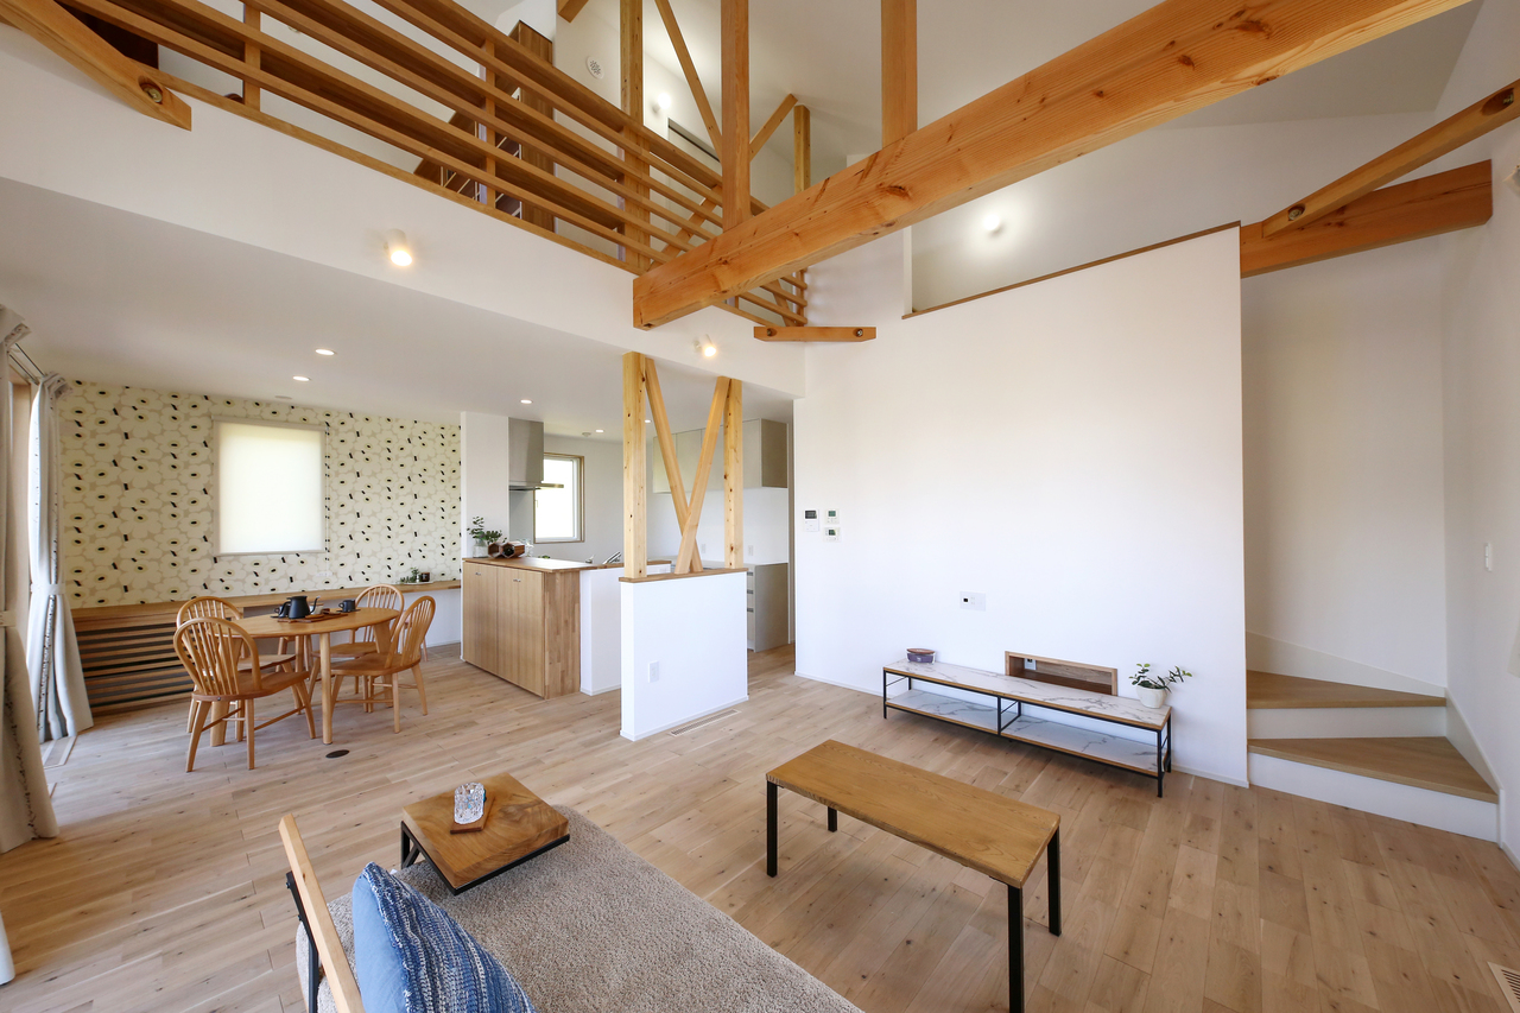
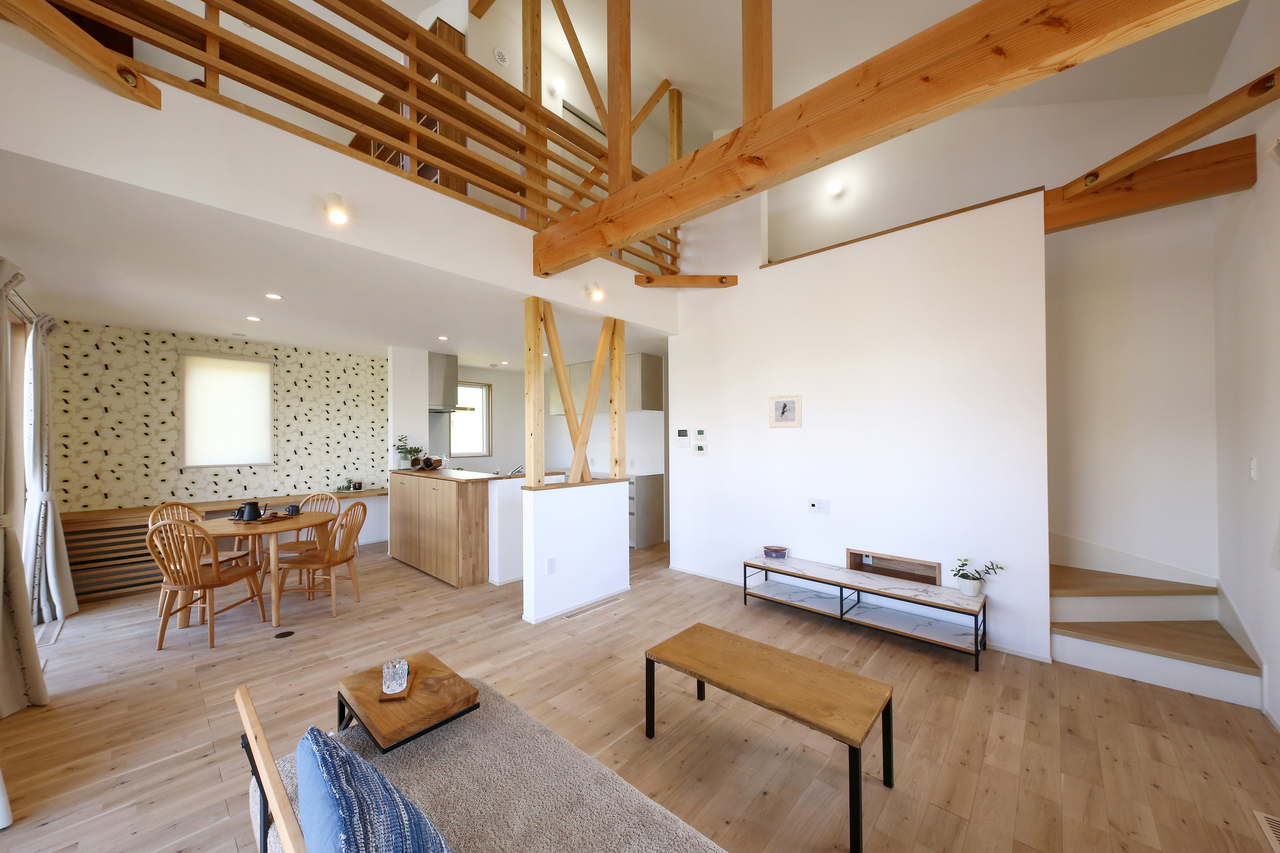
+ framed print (785, 411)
